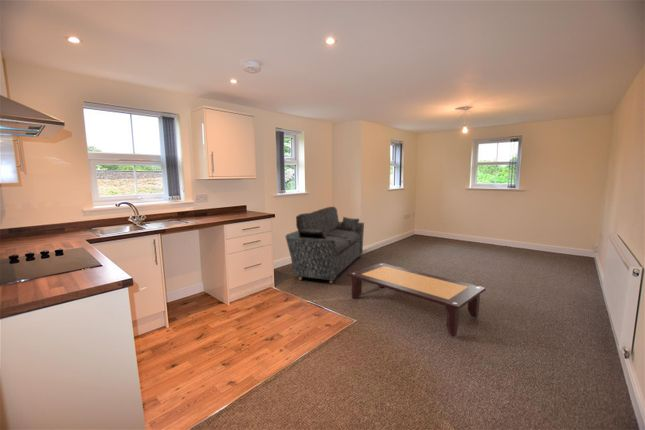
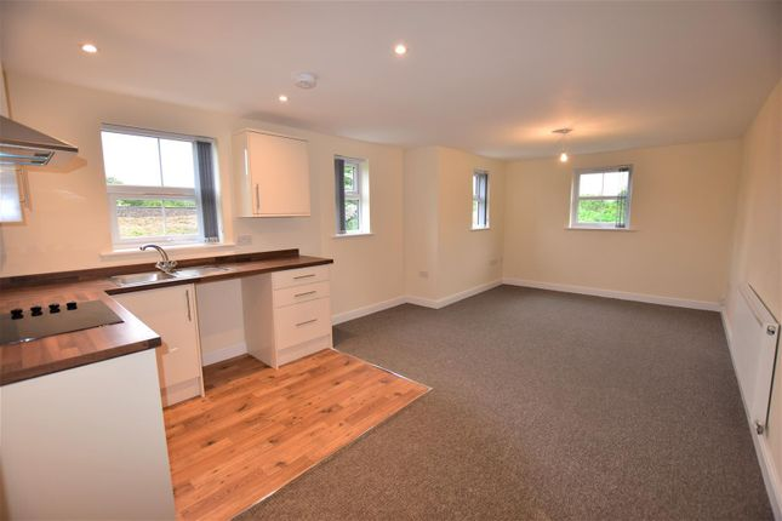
- sofa (330, 238)
- coffee table (410, 293)
